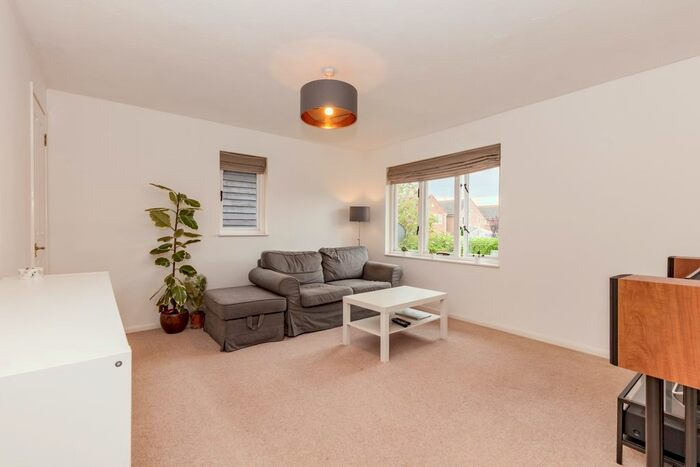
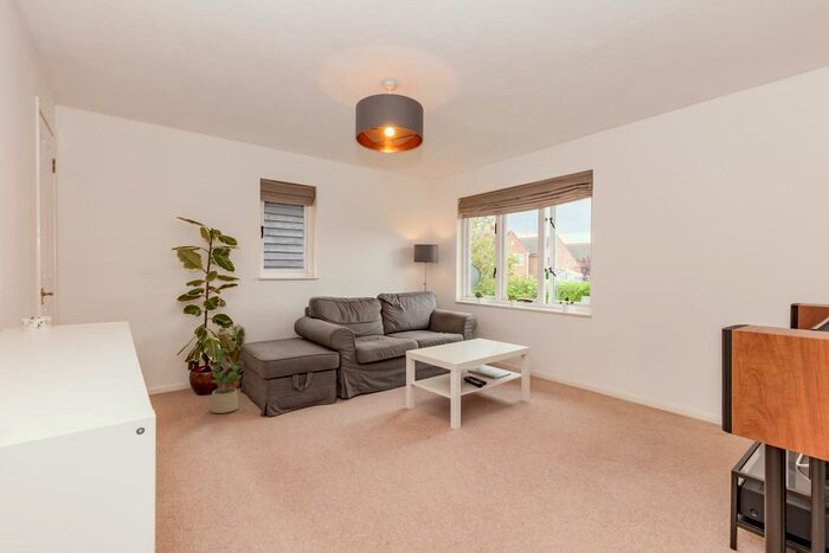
+ potted plant (229, 378)
